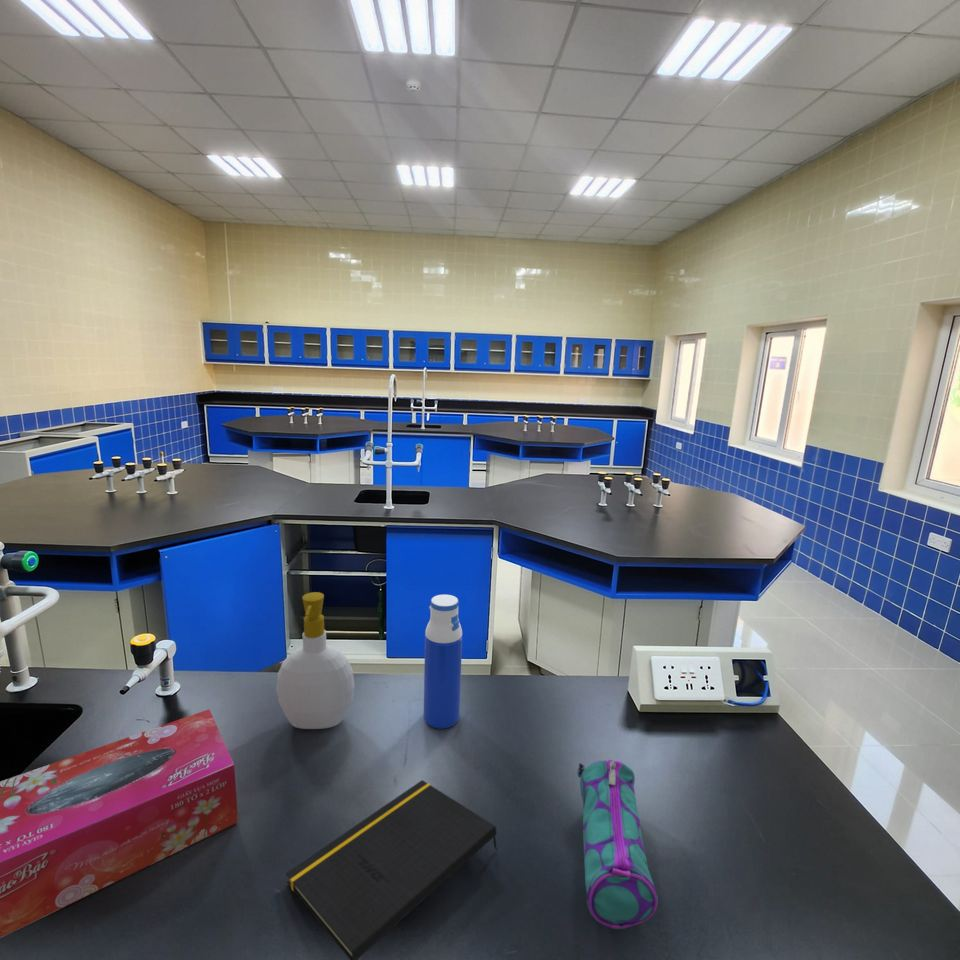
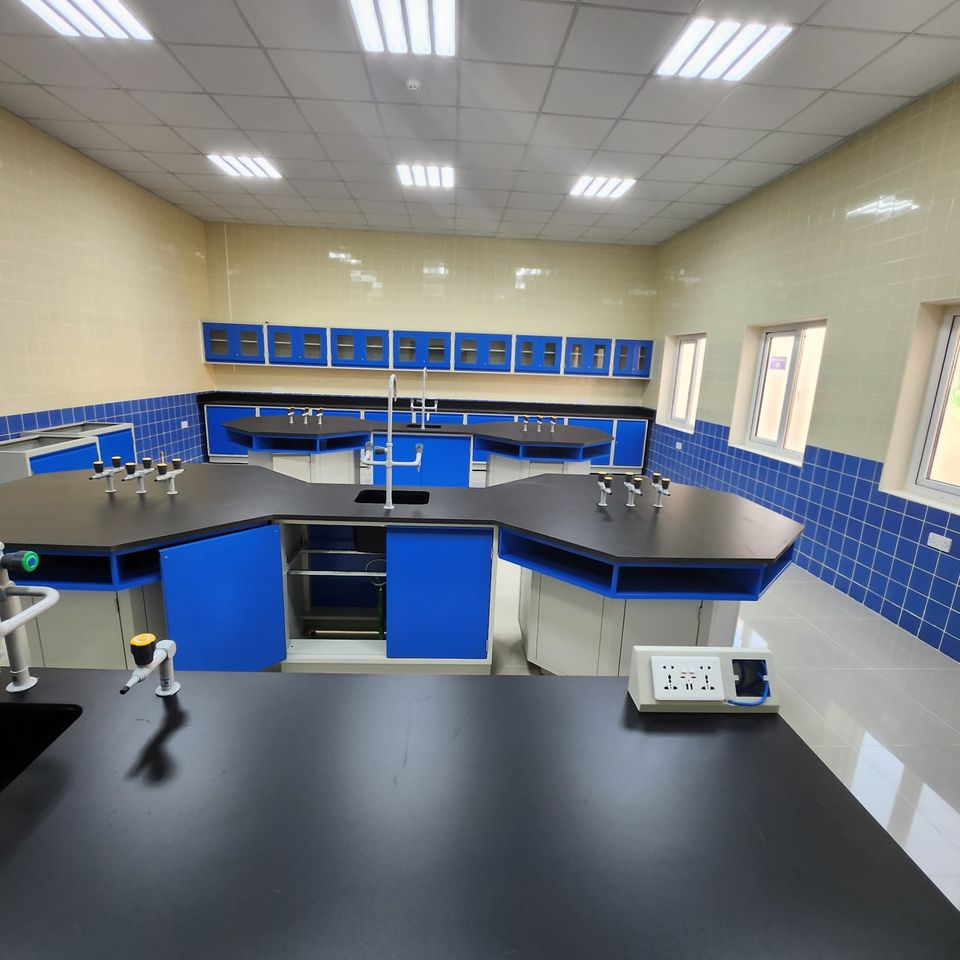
- soap bottle (314, 661)
- tissue box (110, 808)
- water bottle (443, 660)
- notepad (394, 853)
- pencil case (612, 832)
